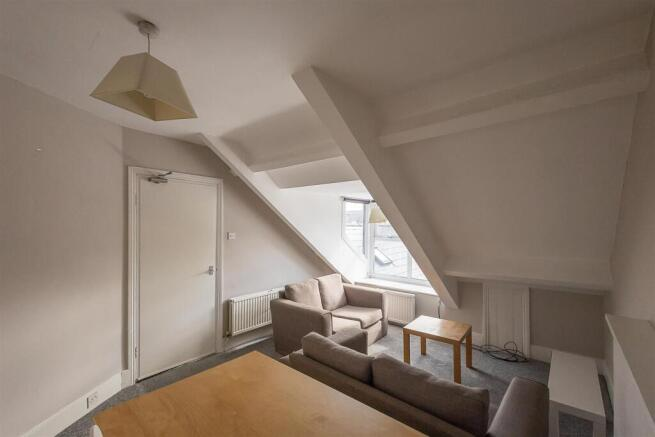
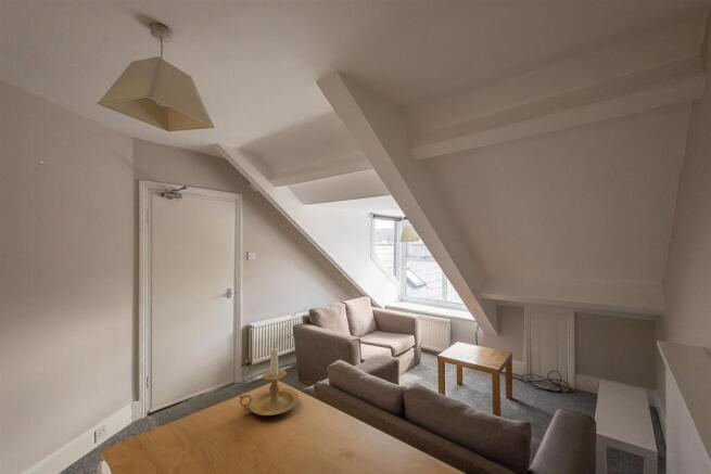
+ candle holder (274, 376)
